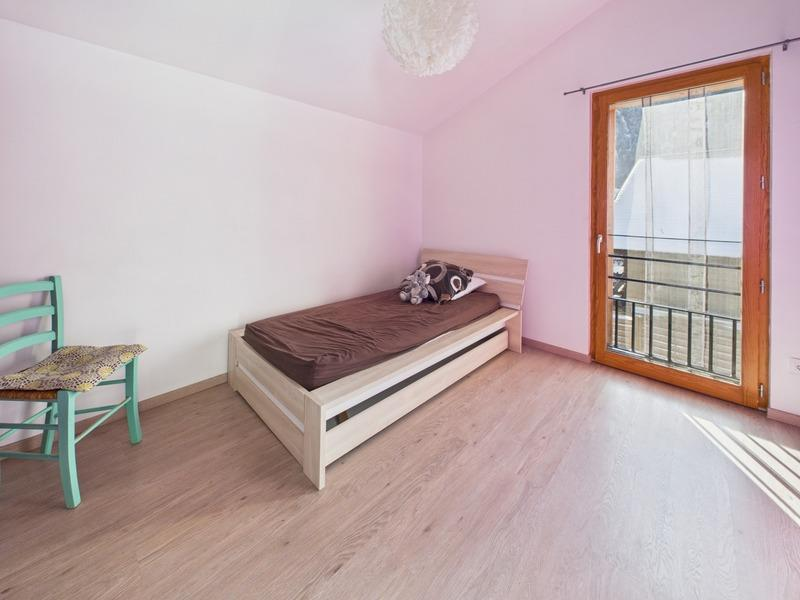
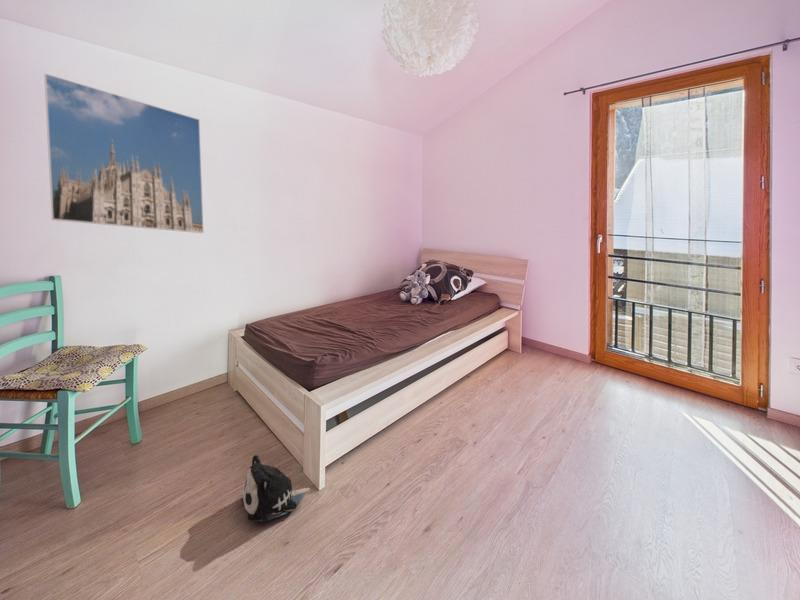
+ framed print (133, 164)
+ plush toy (278, 479)
